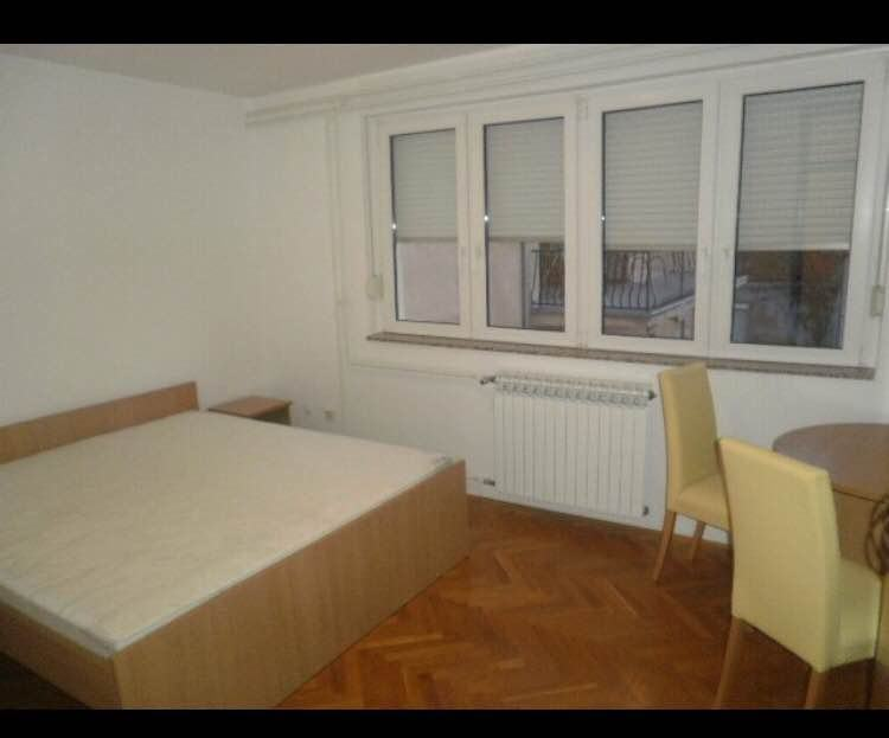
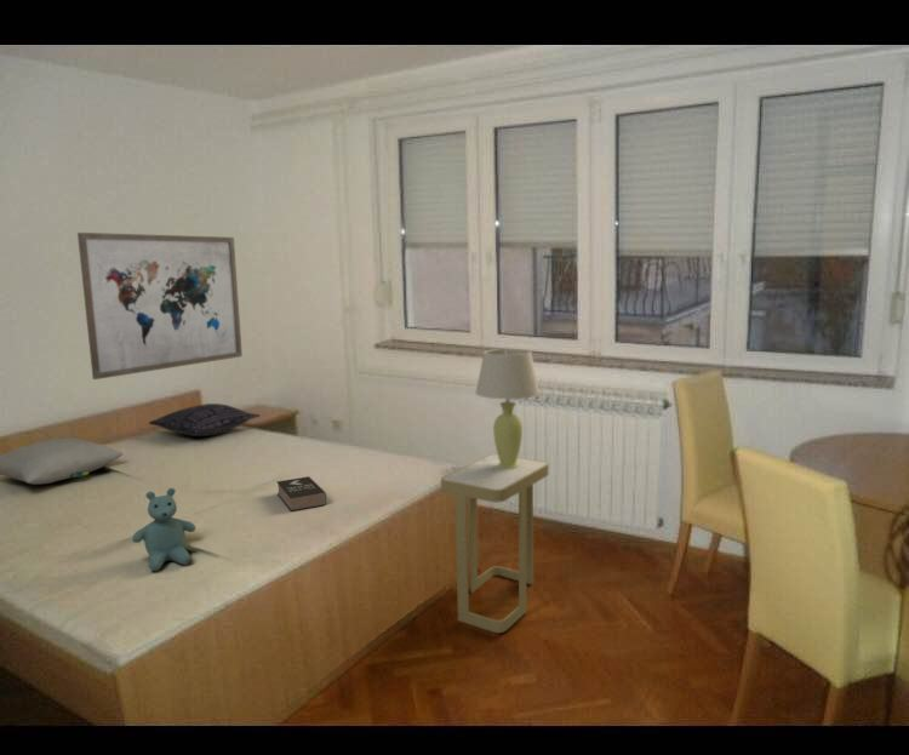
+ pillow (52, 459)
+ table lamp (507, 408)
+ stuffed bear (165, 527)
+ book (301, 492)
+ wall art (168, 302)
+ side table (476, 537)
+ pillow (204, 419)
